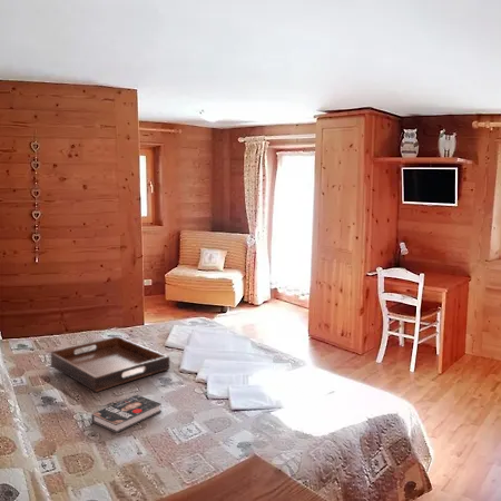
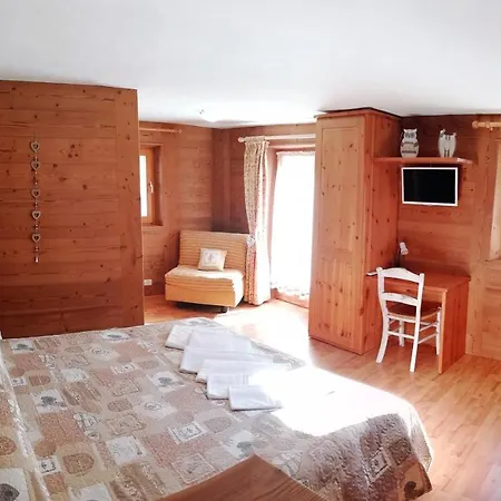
- serving tray (108, 360)
- book (127, 412)
